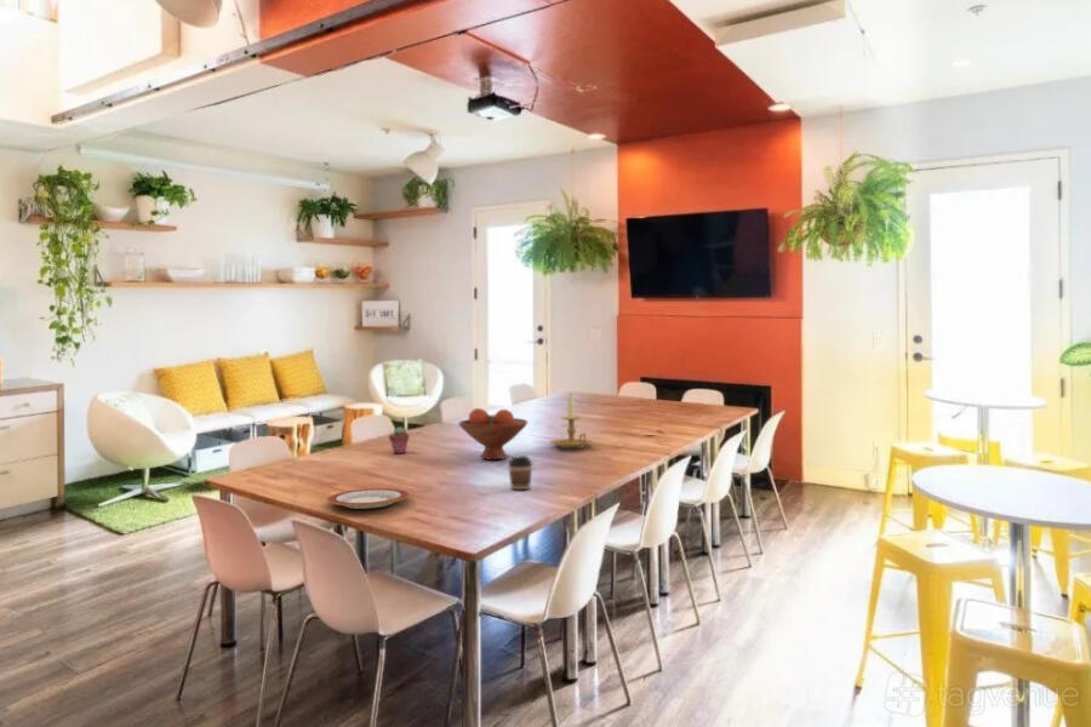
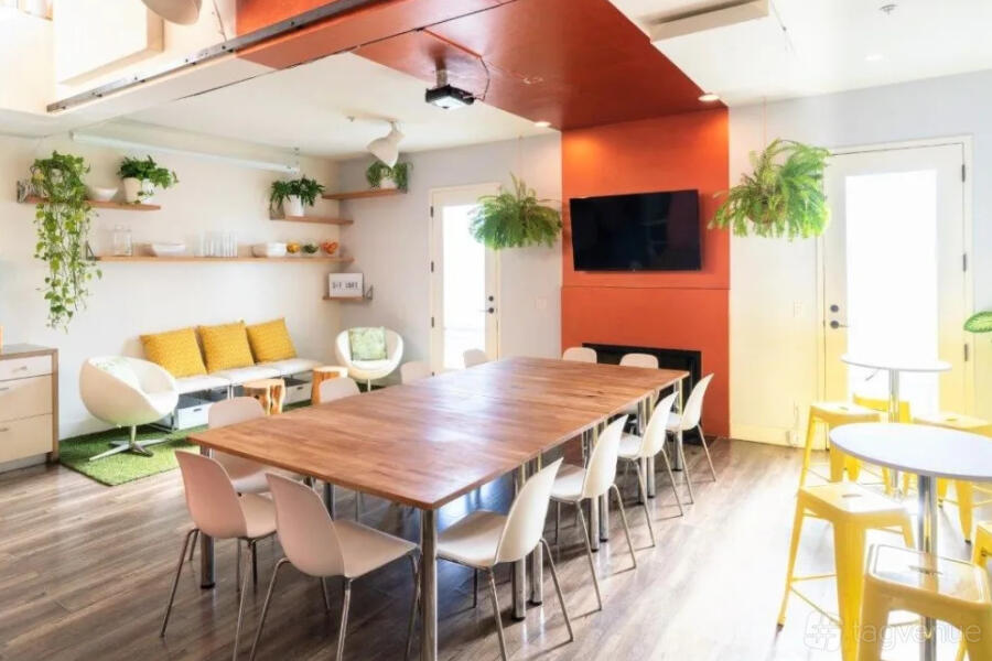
- plate (369, 499)
- fruit bowl (493, 433)
- potted succulent (399, 439)
- coffee cup (520, 471)
- candle holder (571, 419)
